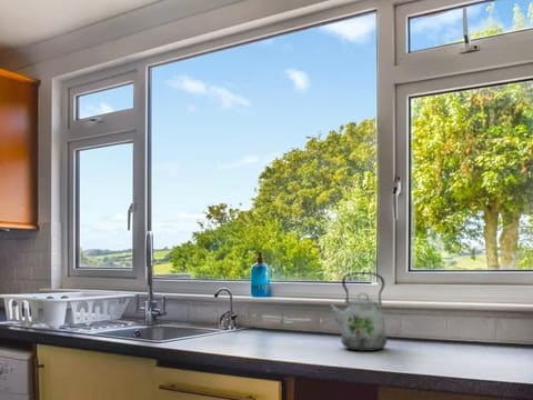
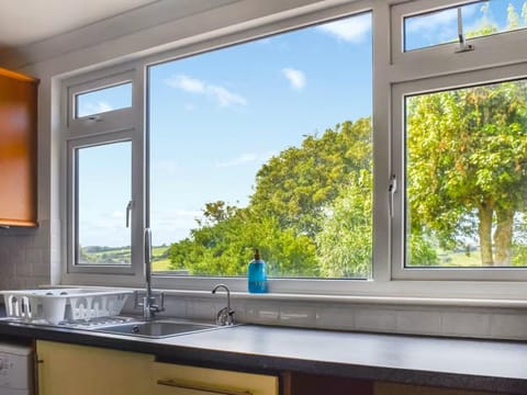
- kettle (354, 309)
